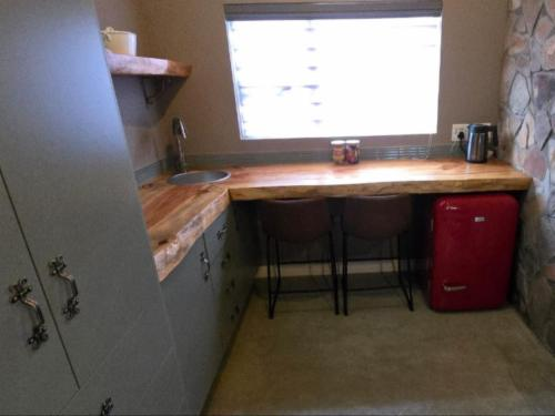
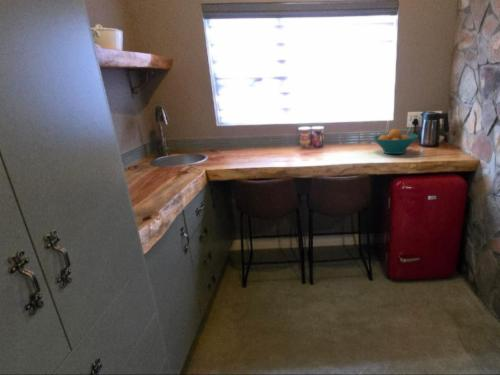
+ fruit bowl (394, 140)
